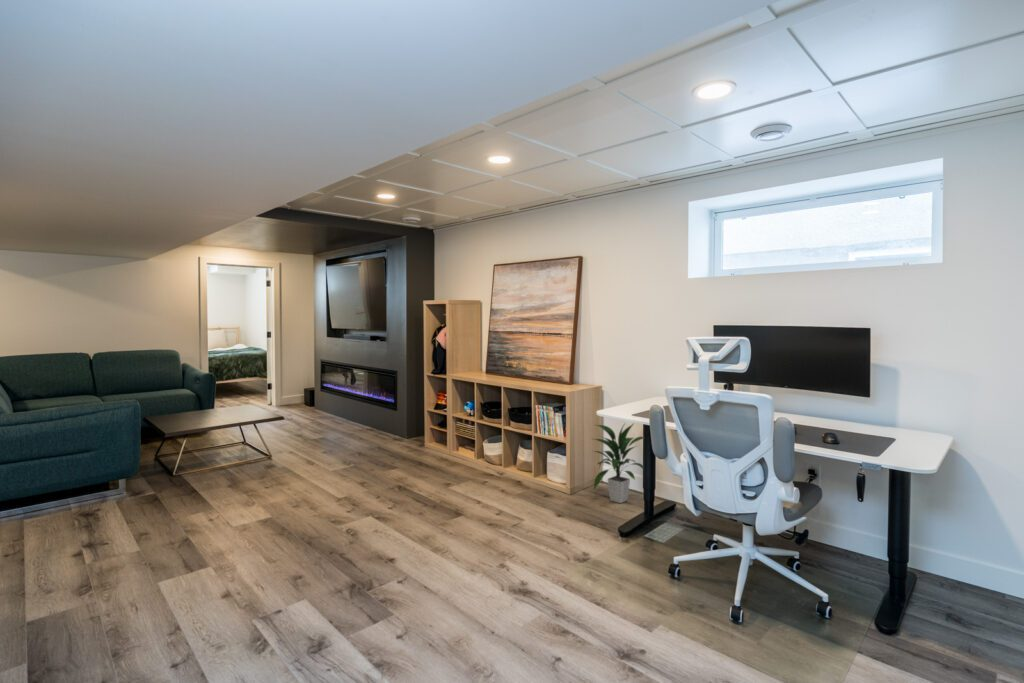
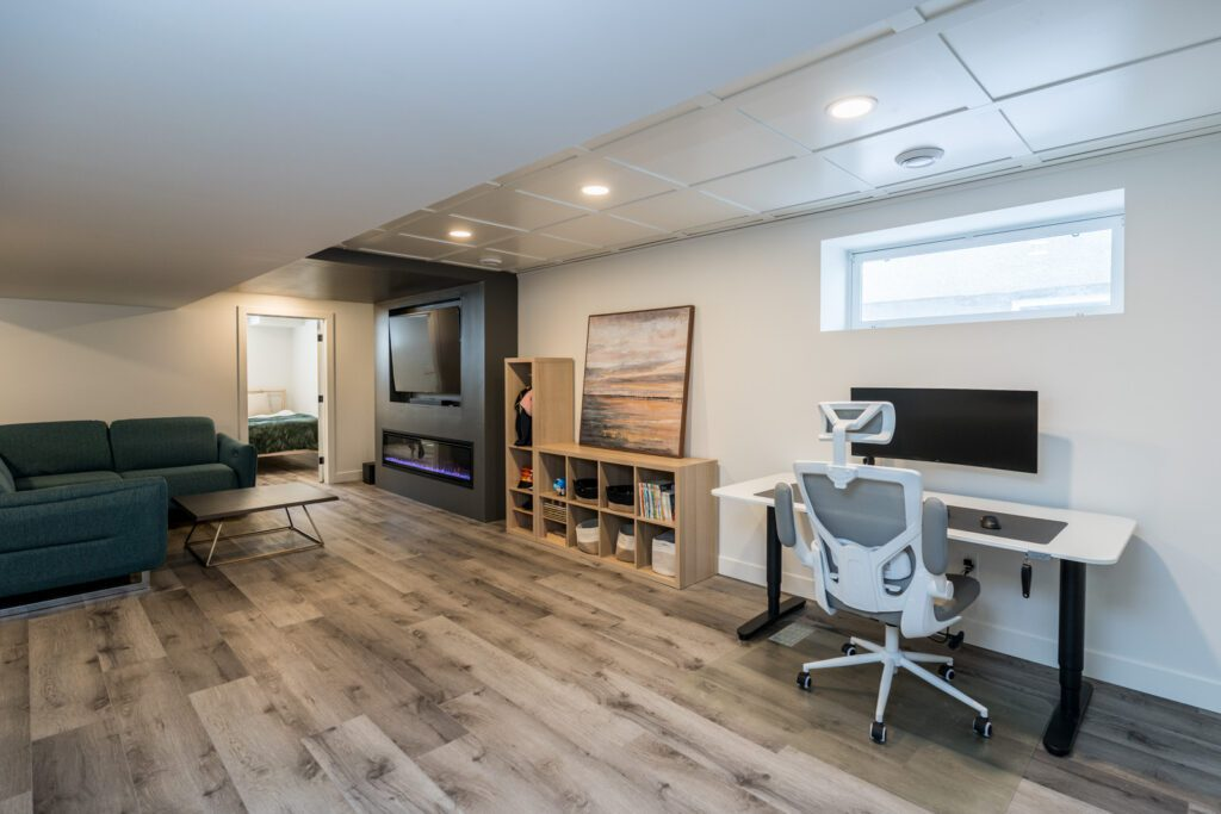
- indoor plant (616, 460)
